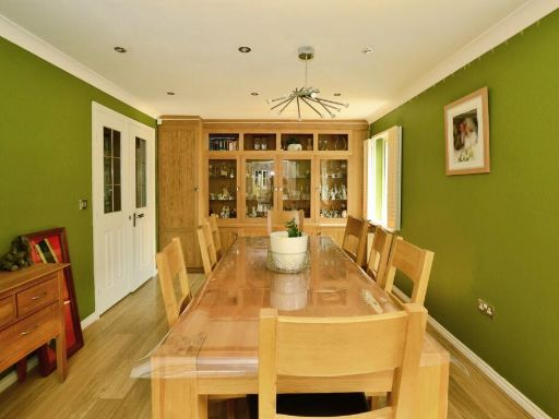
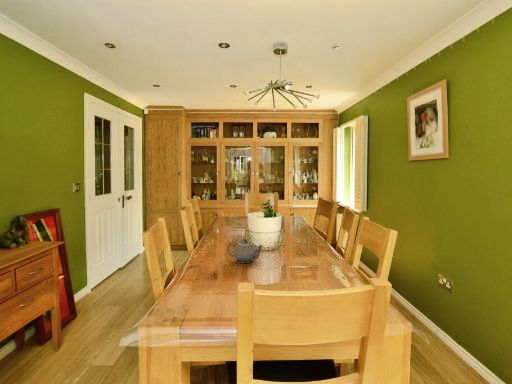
+ teapot (245, 250)
